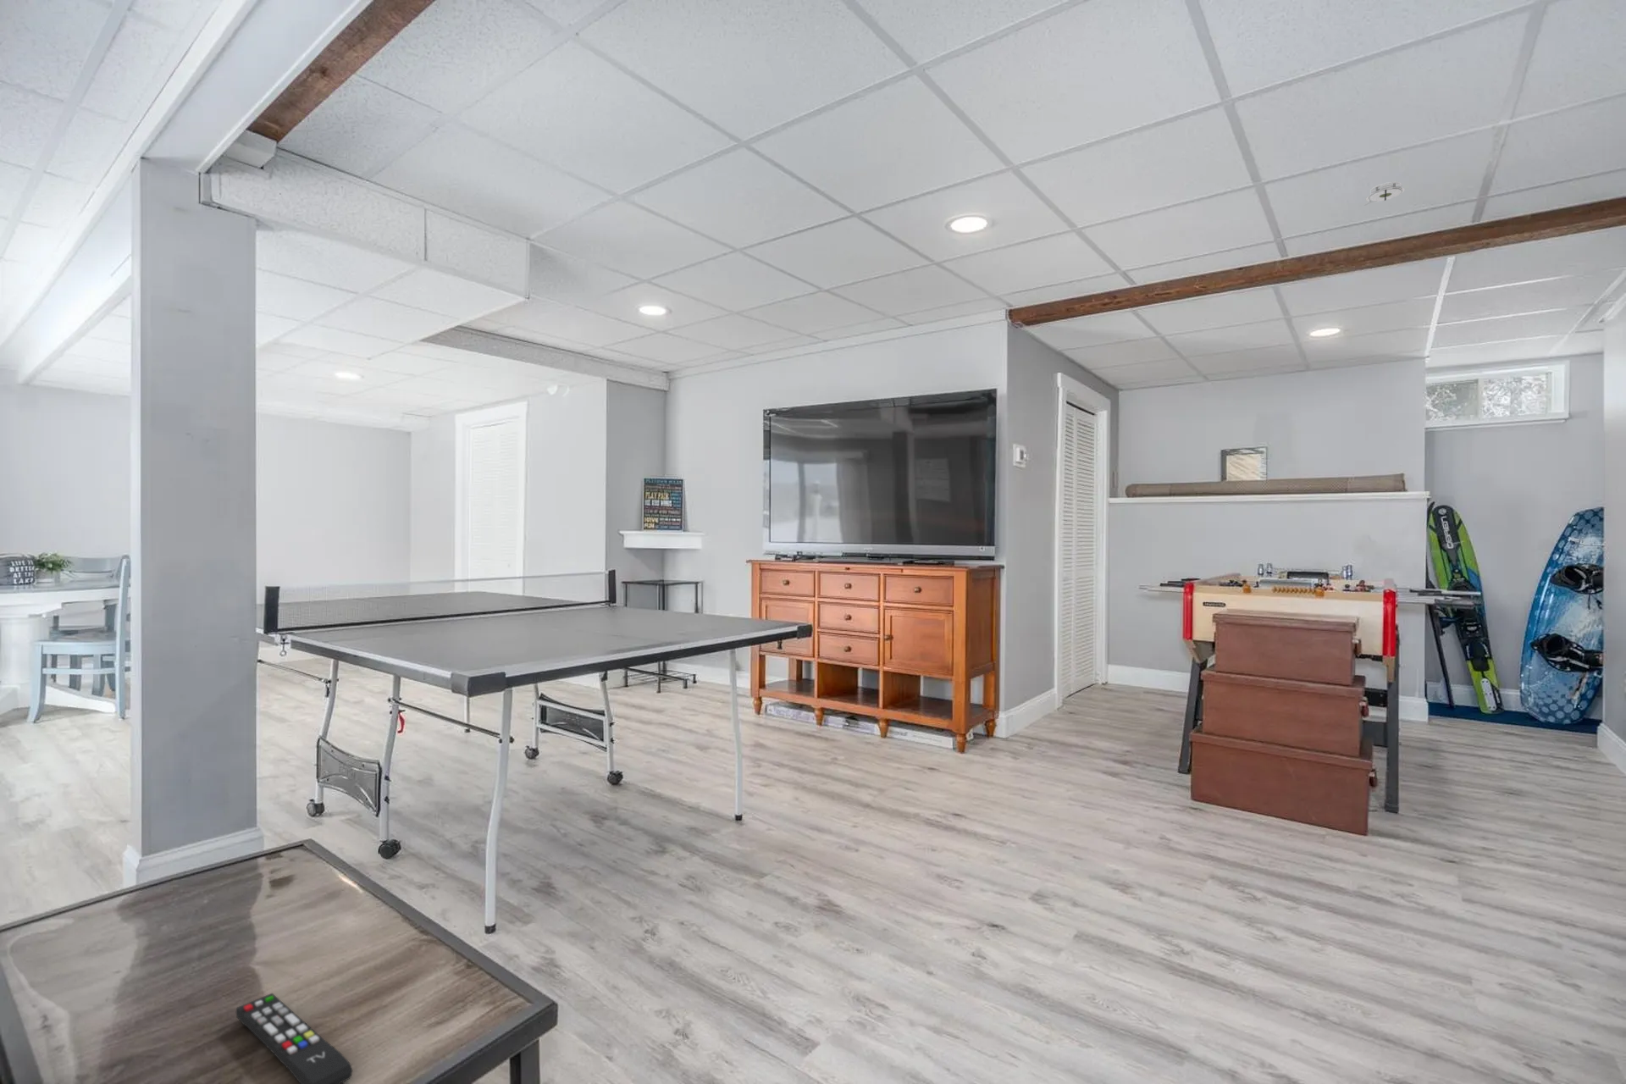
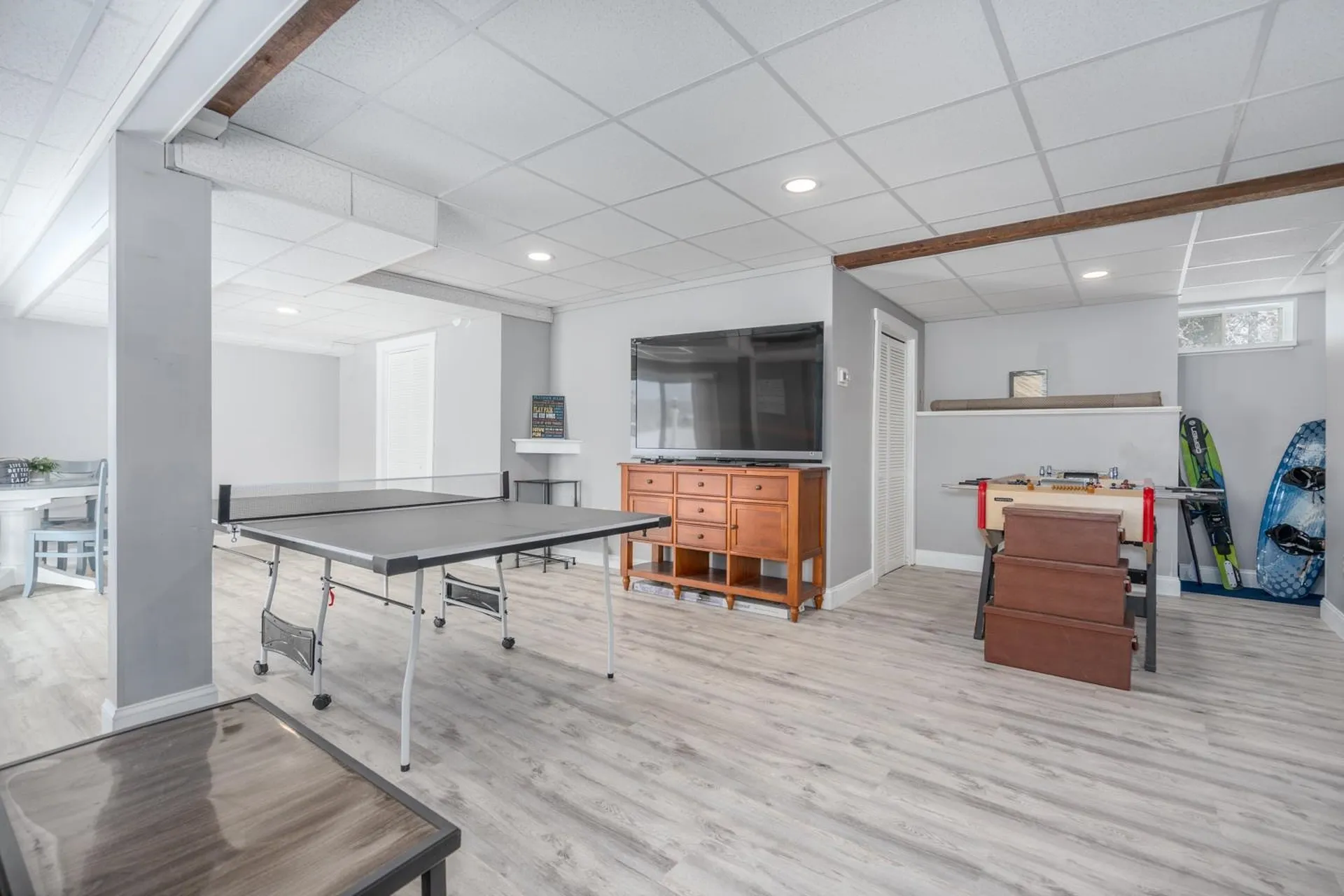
- remote control (290, 1040)
- smoke detector (1384, 191)
